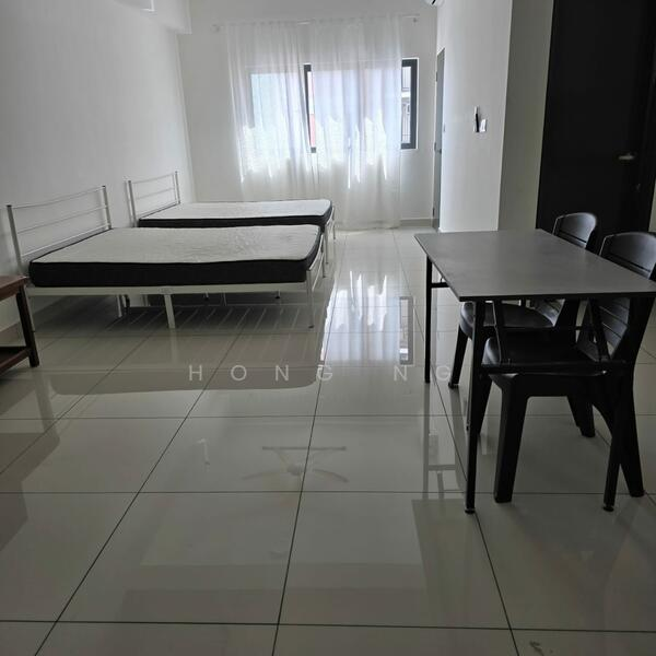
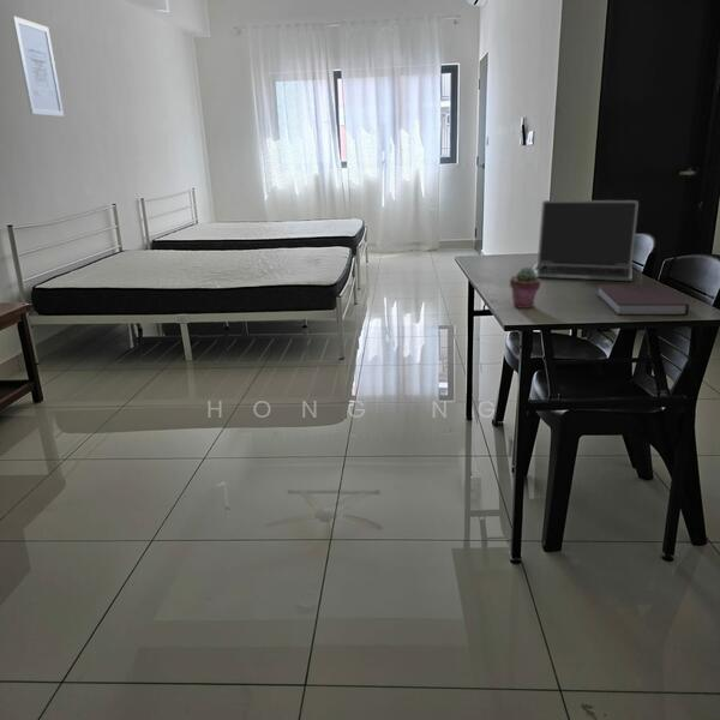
+ laptop (583, 238)
+ potted succulent (524, 286)
+ notebook (640, 299)
+ wall art (40, 70)
